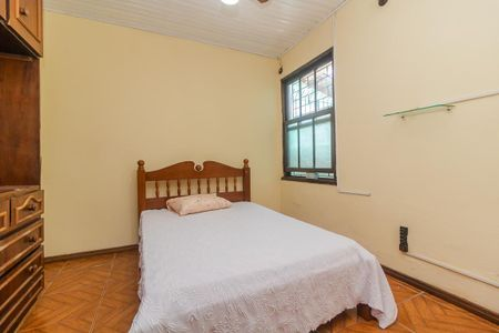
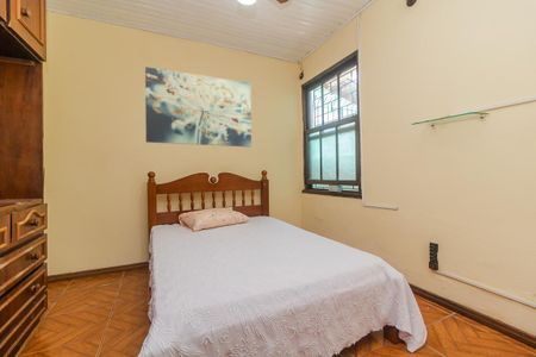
+ wall art (201, 109)
